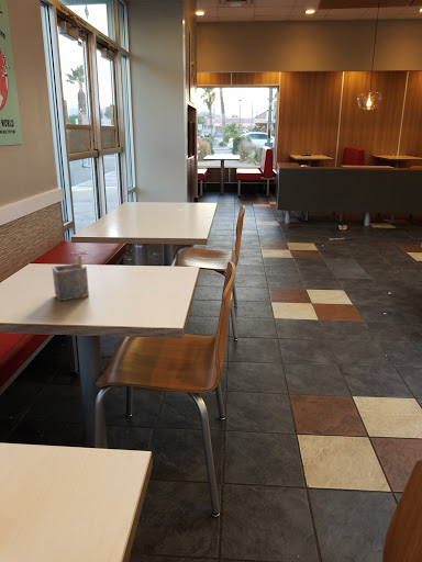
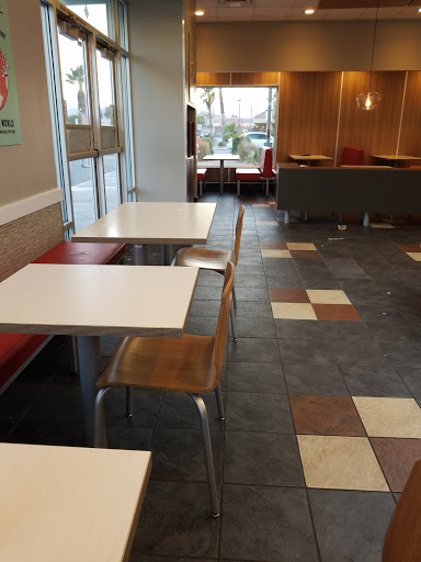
- napkin holder (69, 276)
